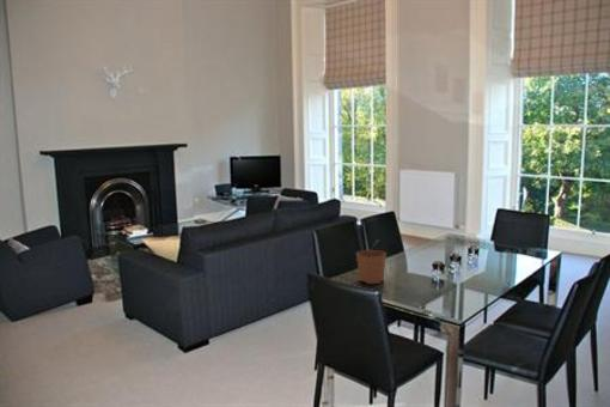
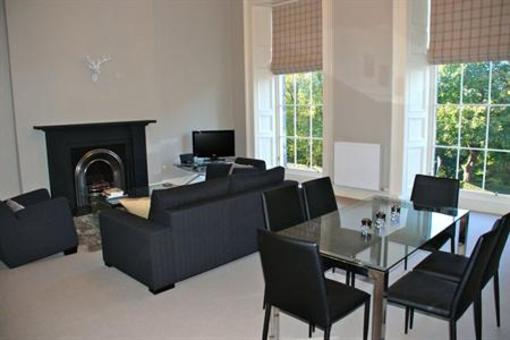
- plant pot (371, 260)
